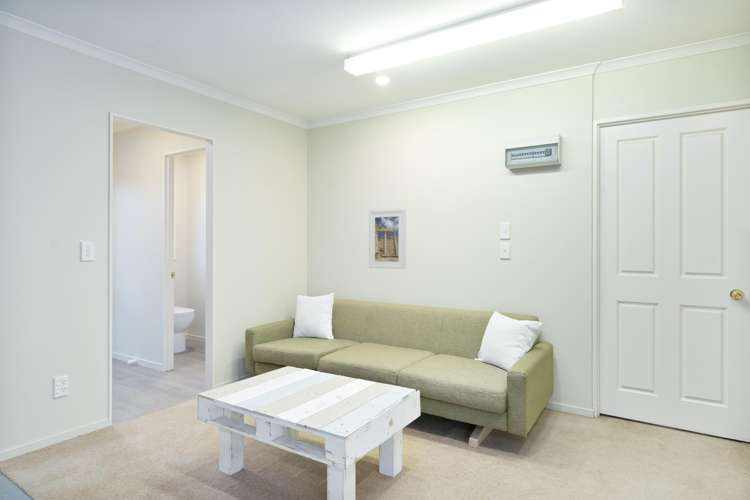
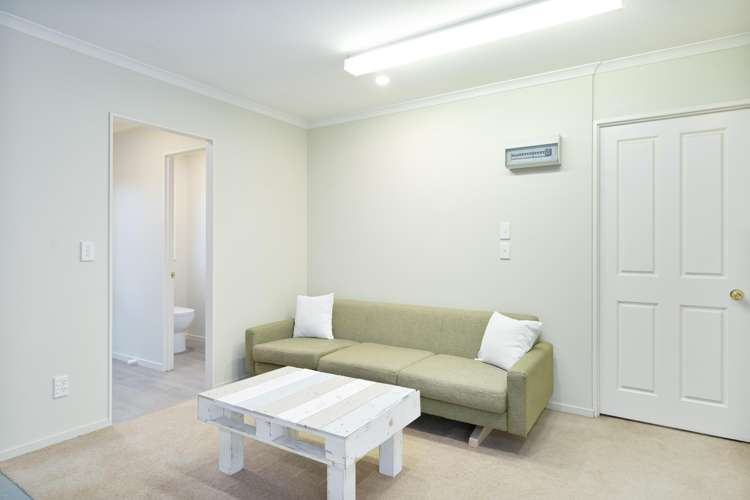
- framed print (386, 239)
